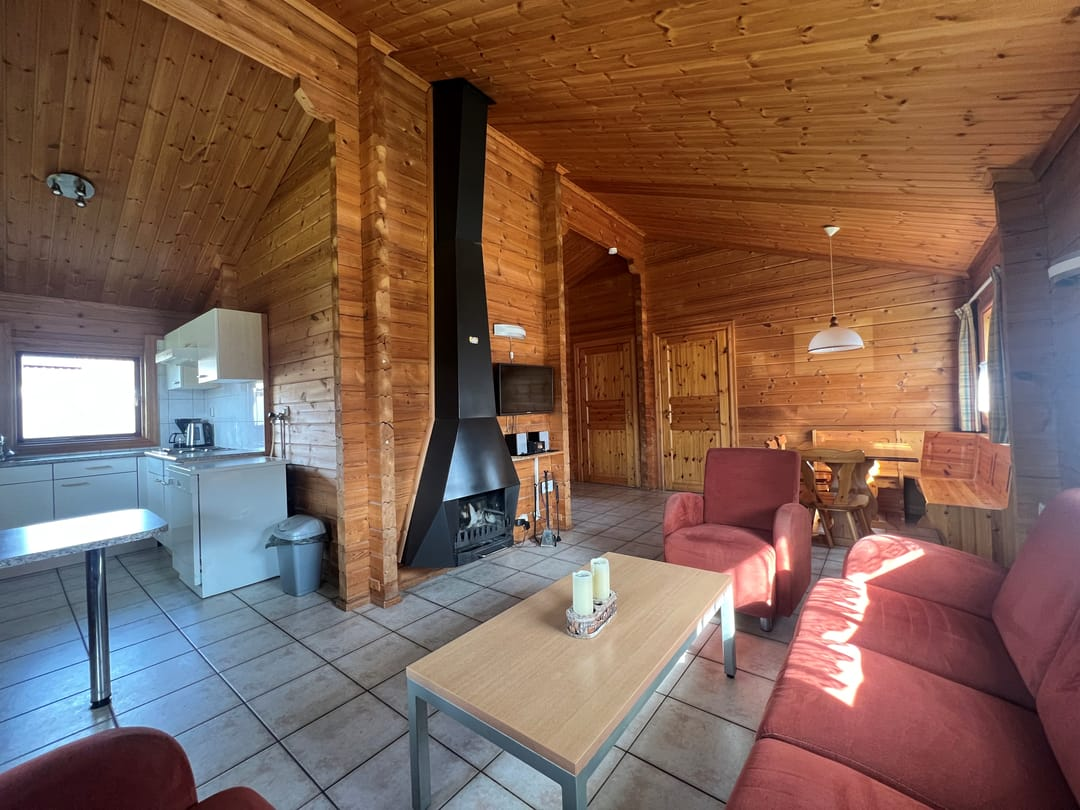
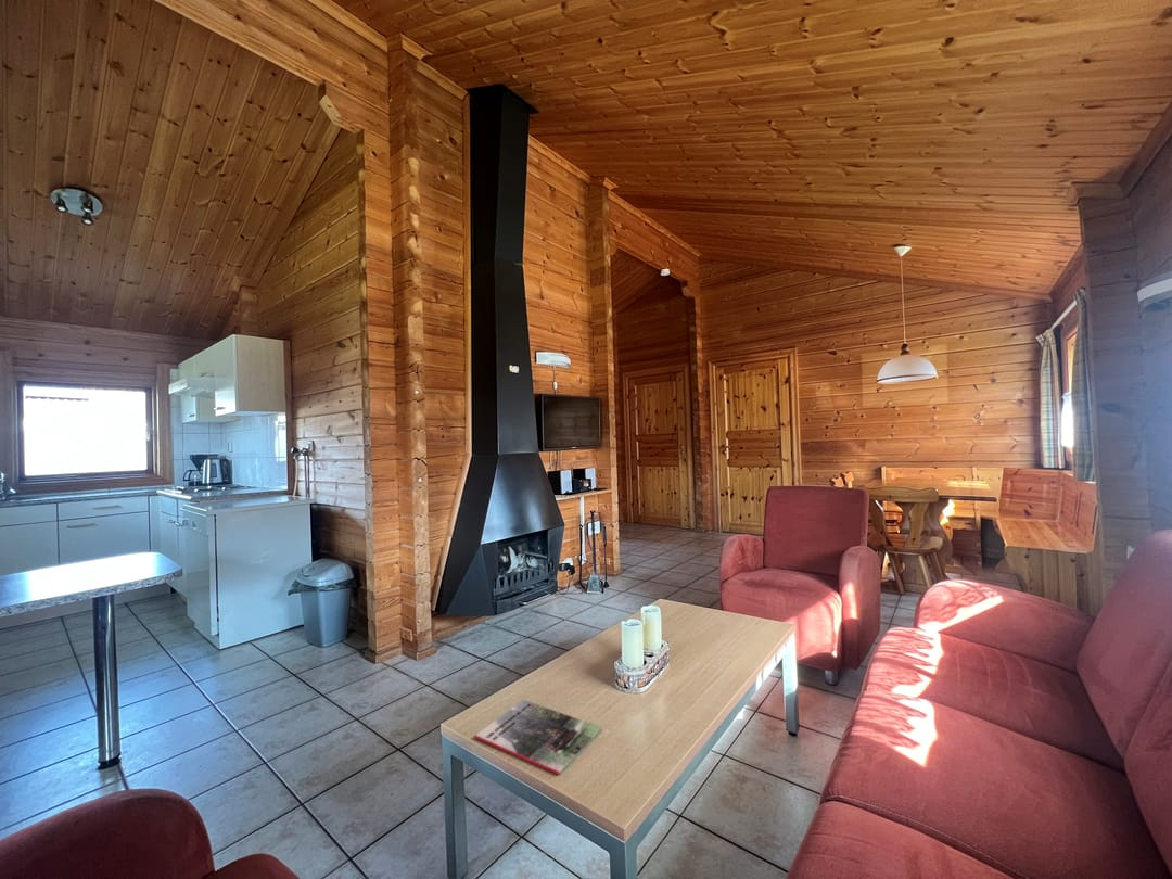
+ magazine (538, 732)
